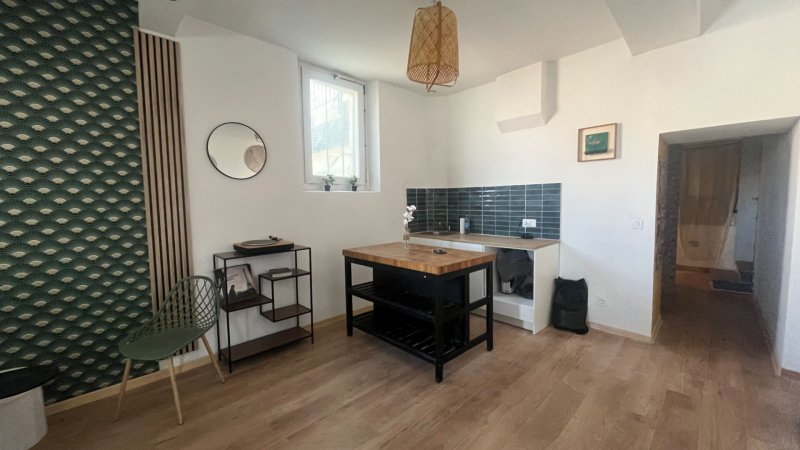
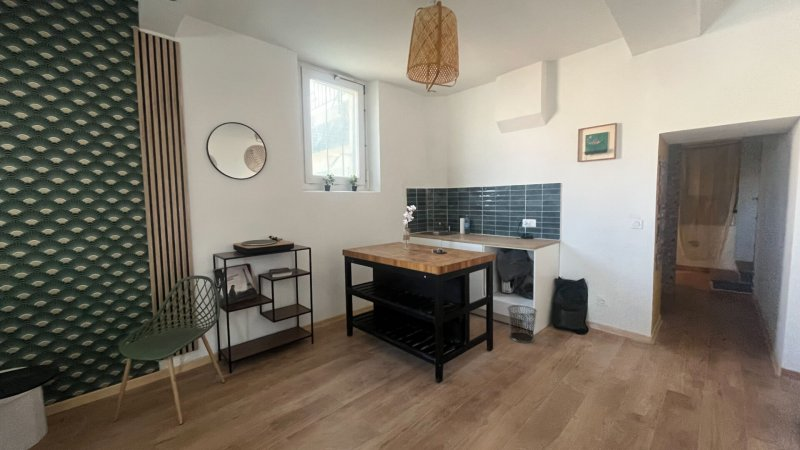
+ waste bin (521, 323)
